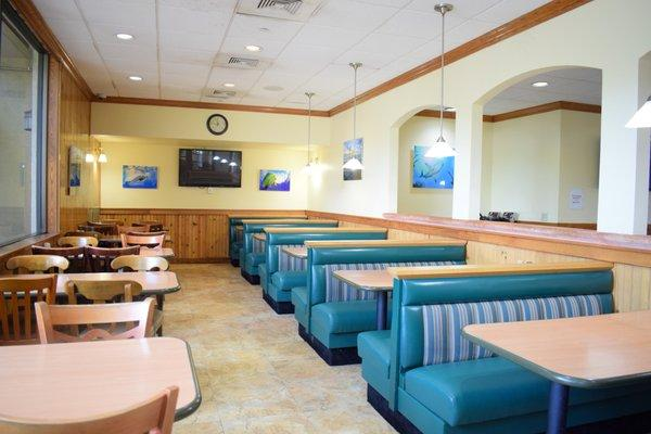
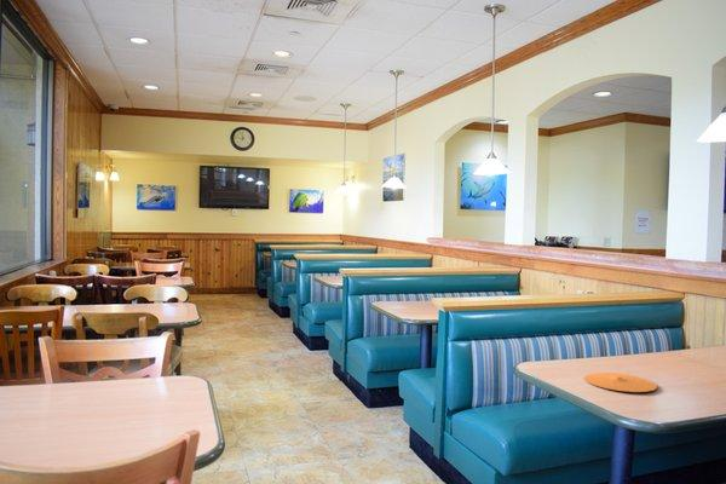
+ plate (618, 379)
